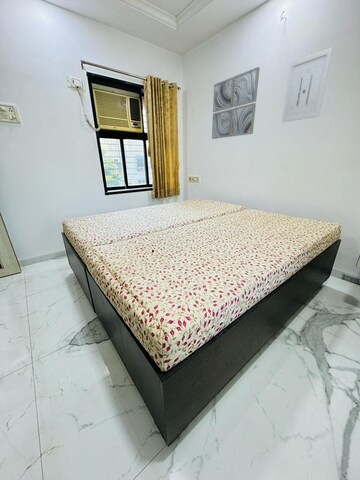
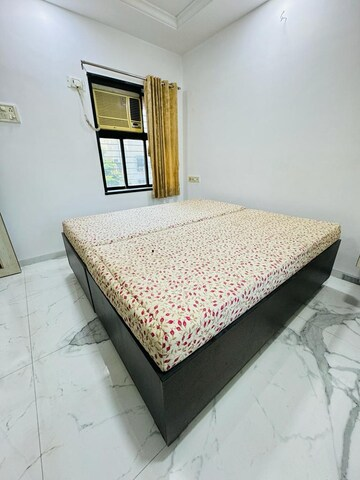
- wall art (304, 89)
- wall art (232, 107)
